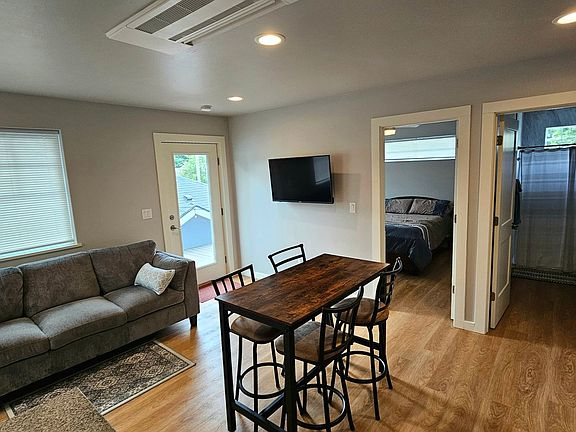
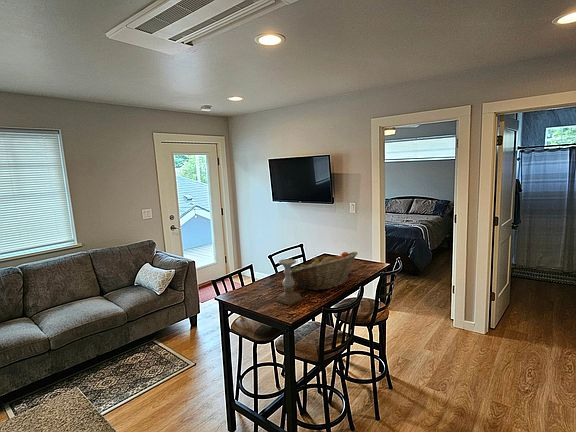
+ candle holder (288, 280)
+ fruit basket (323, 268)
